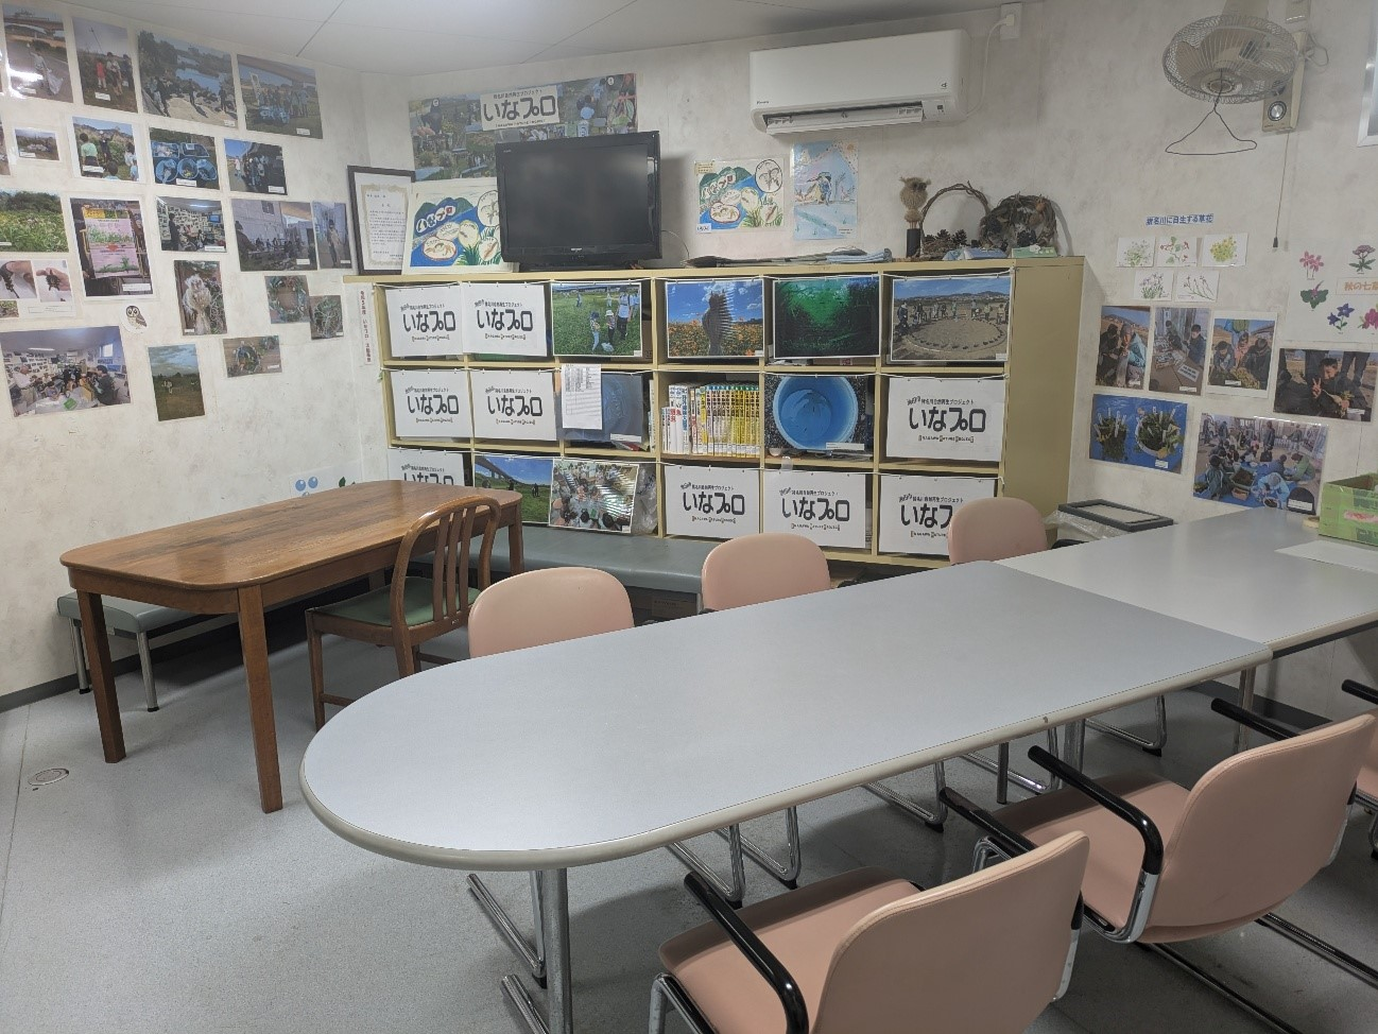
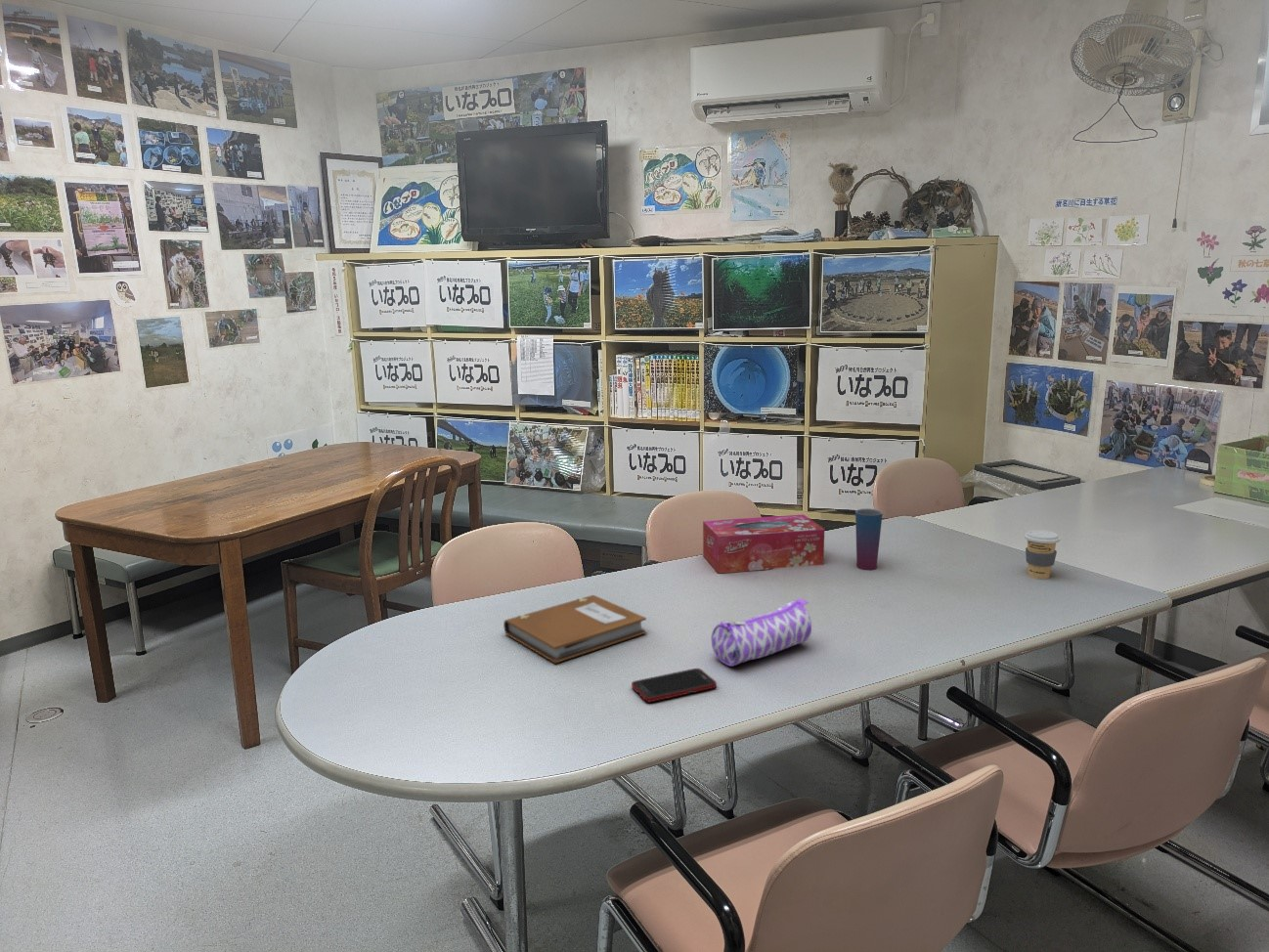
+ pencil case (761, 630)
+ tissue box (762, 542)
+ notebook (577, 625)
+ cup (867, 540)
+ cell phone (674, 684)
+ coffee cup (1040, 554)
